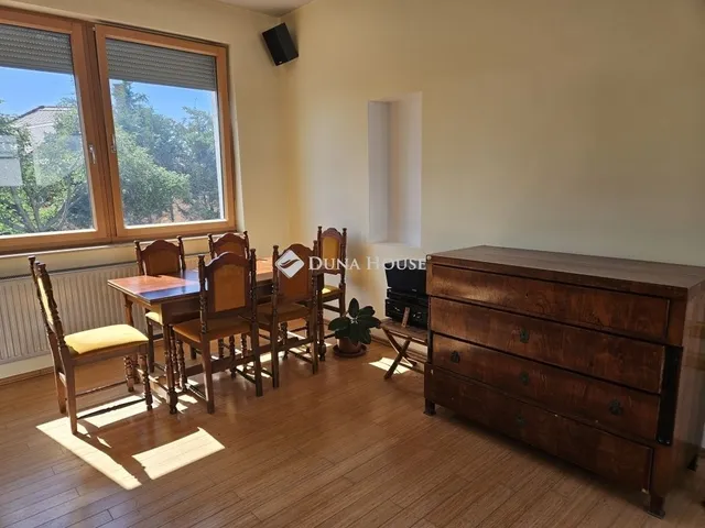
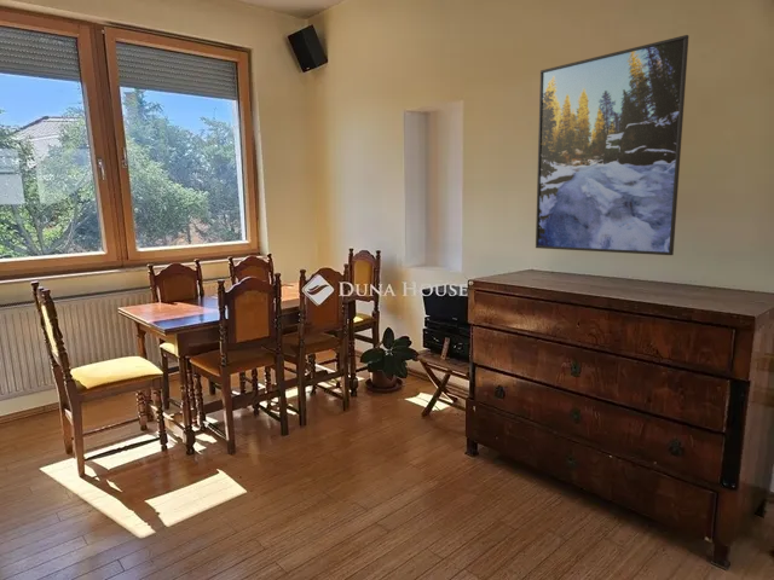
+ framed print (601, 156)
